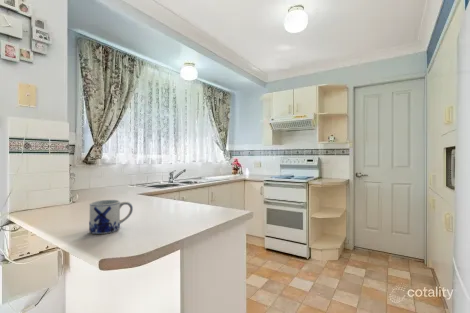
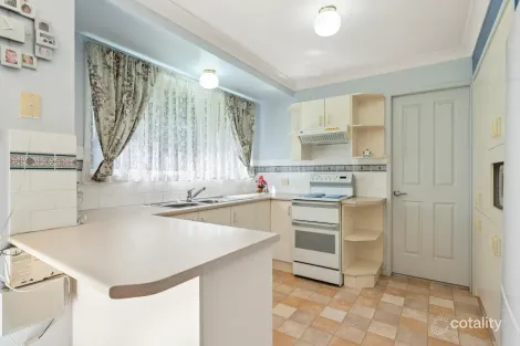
- mug (109, 215)
